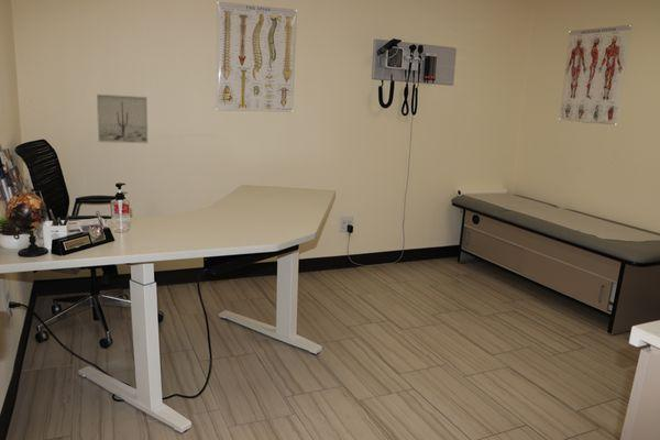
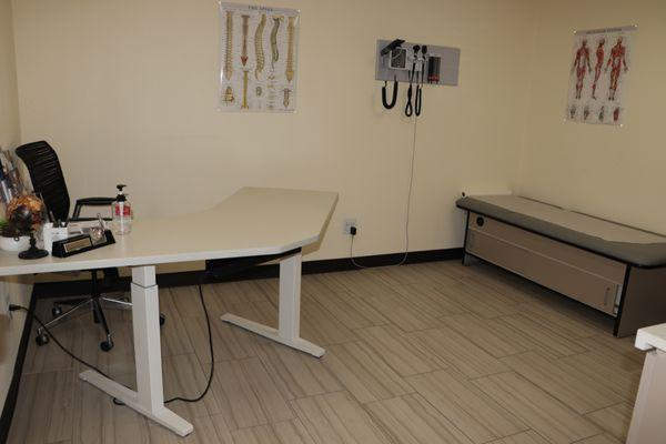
- wall art (122, 119)
